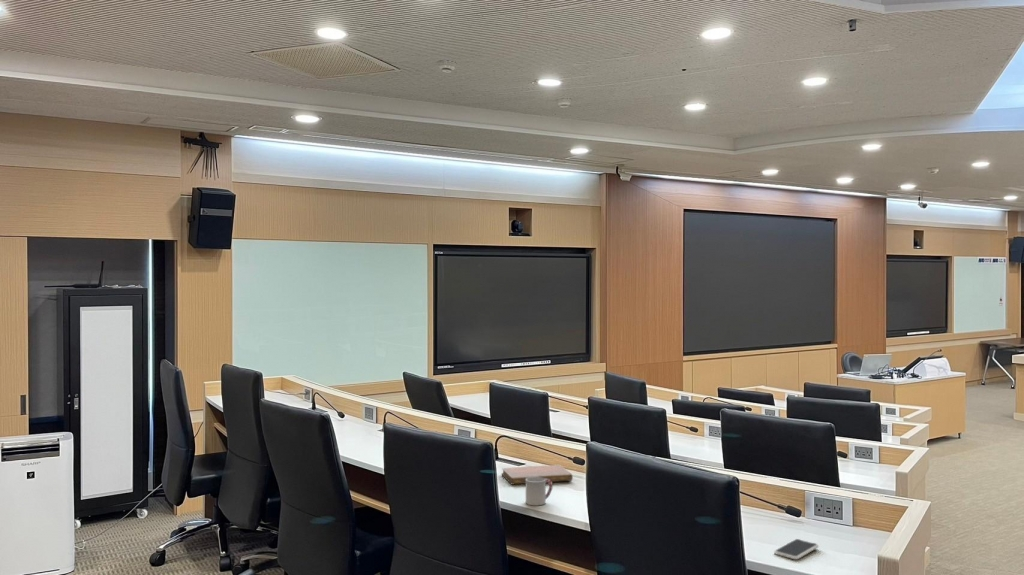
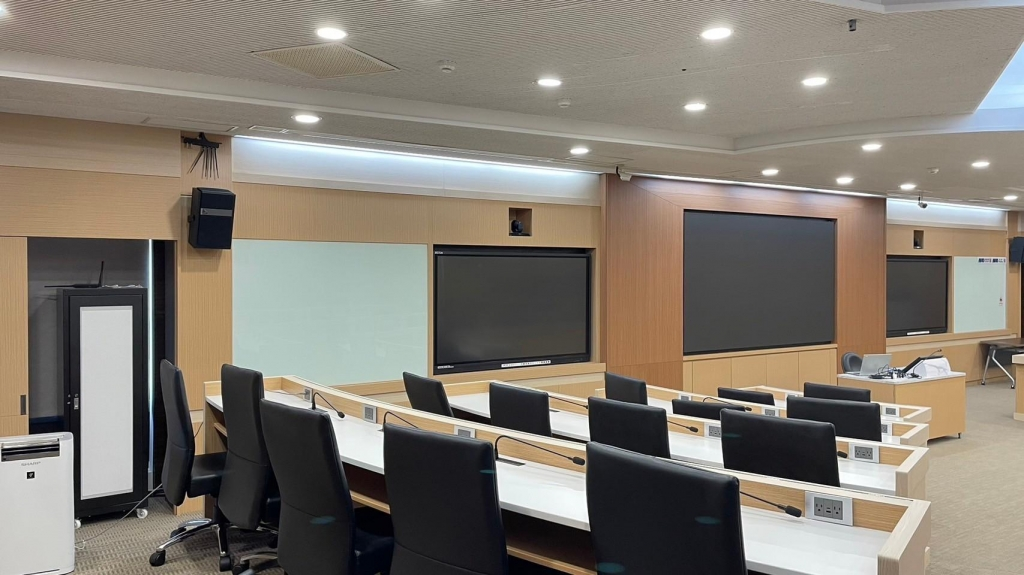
- smartphone (796, 548)
- cup (539, 490)
- notebook (536, 474)
